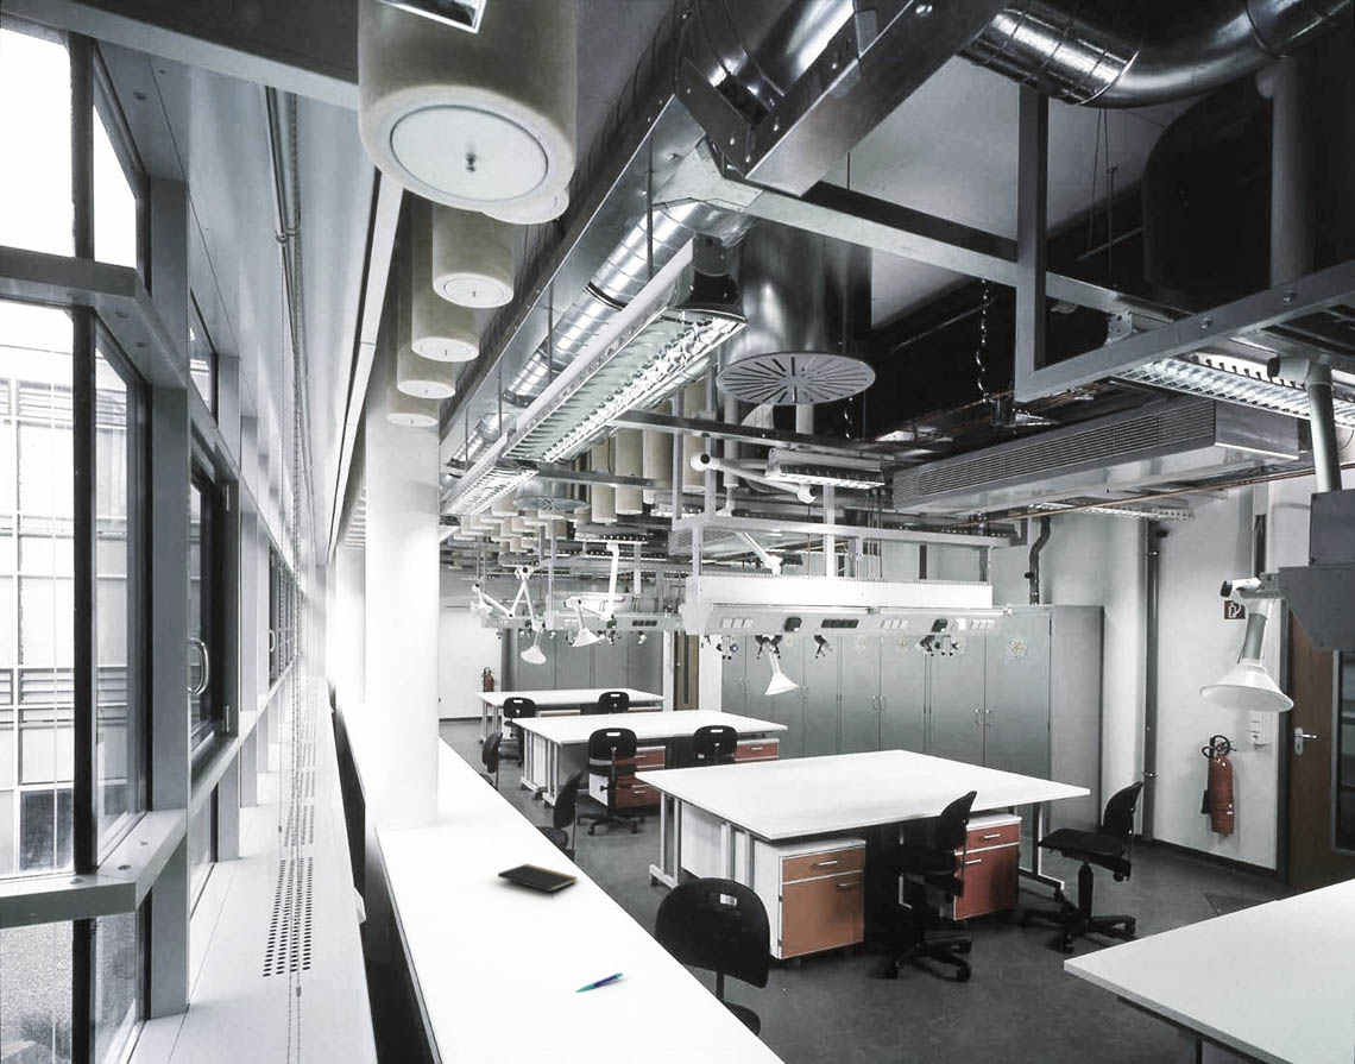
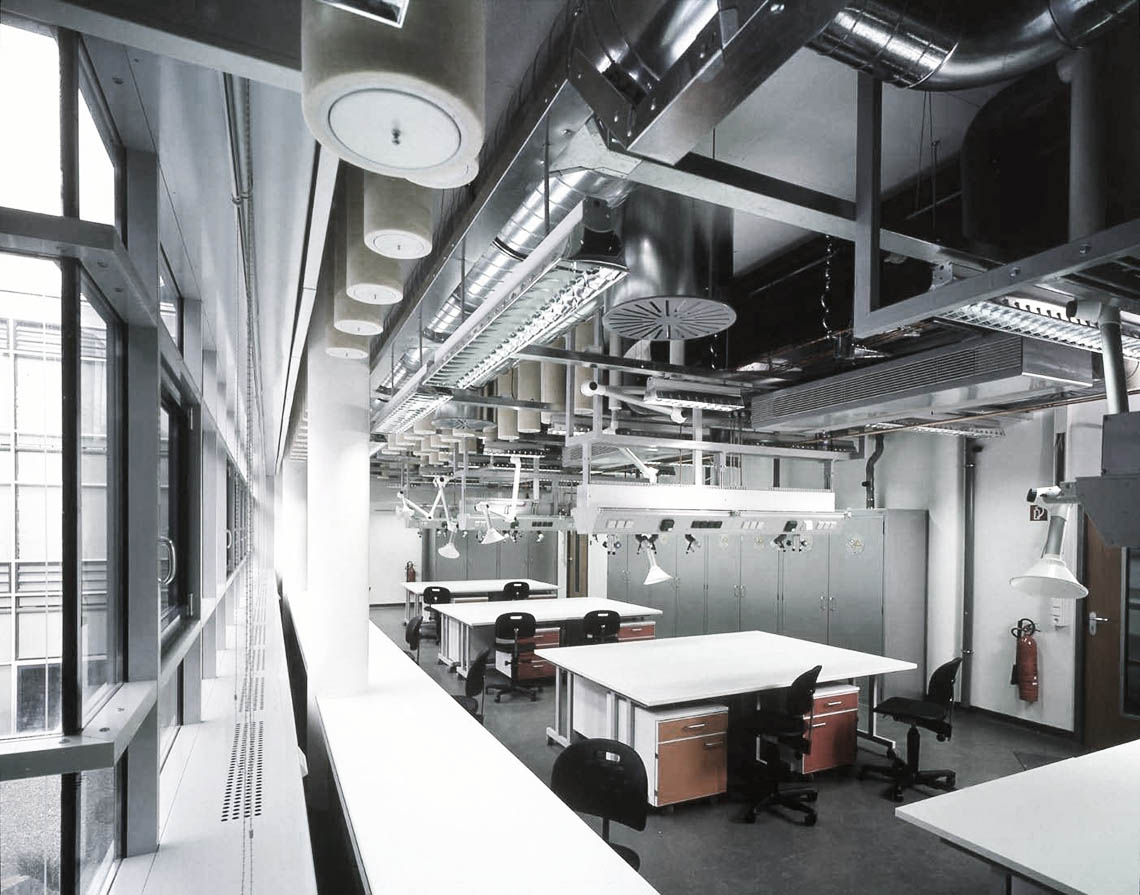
- pen (598, 982)
- notepad (537, 876)
